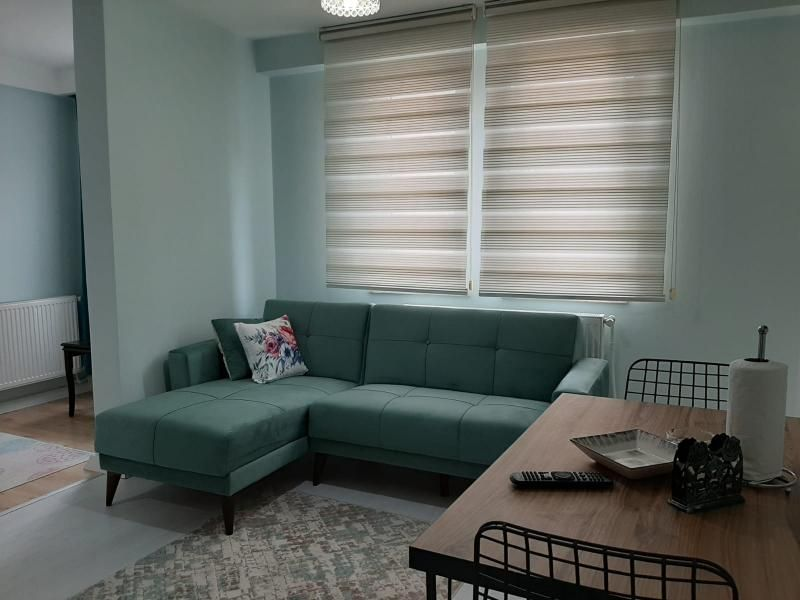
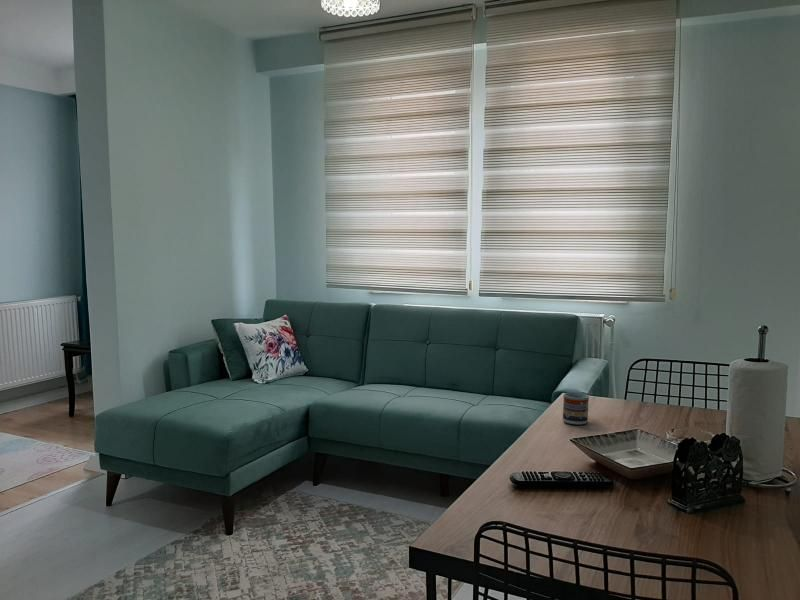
+ cup (576, 406)
